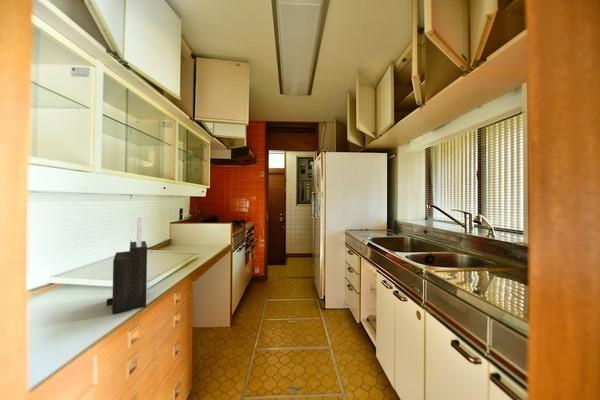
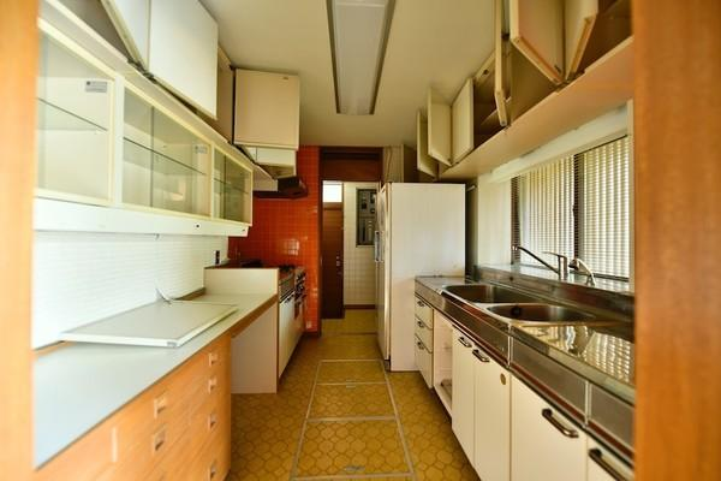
- knife block (127, 259)
